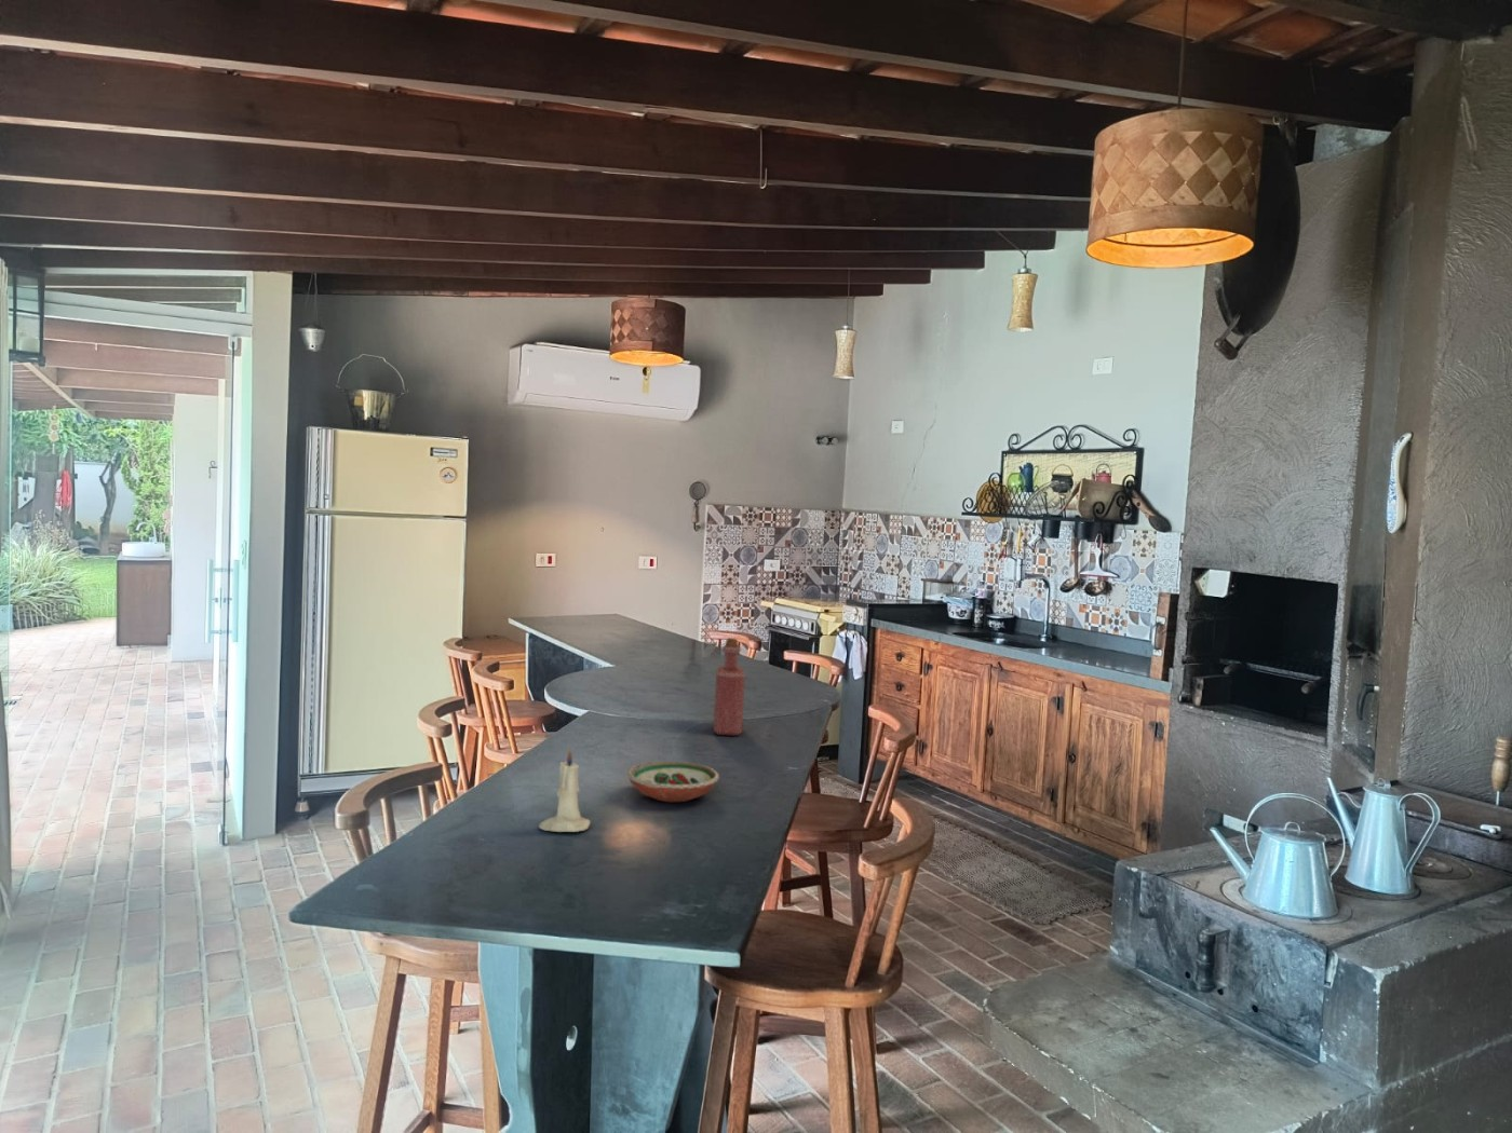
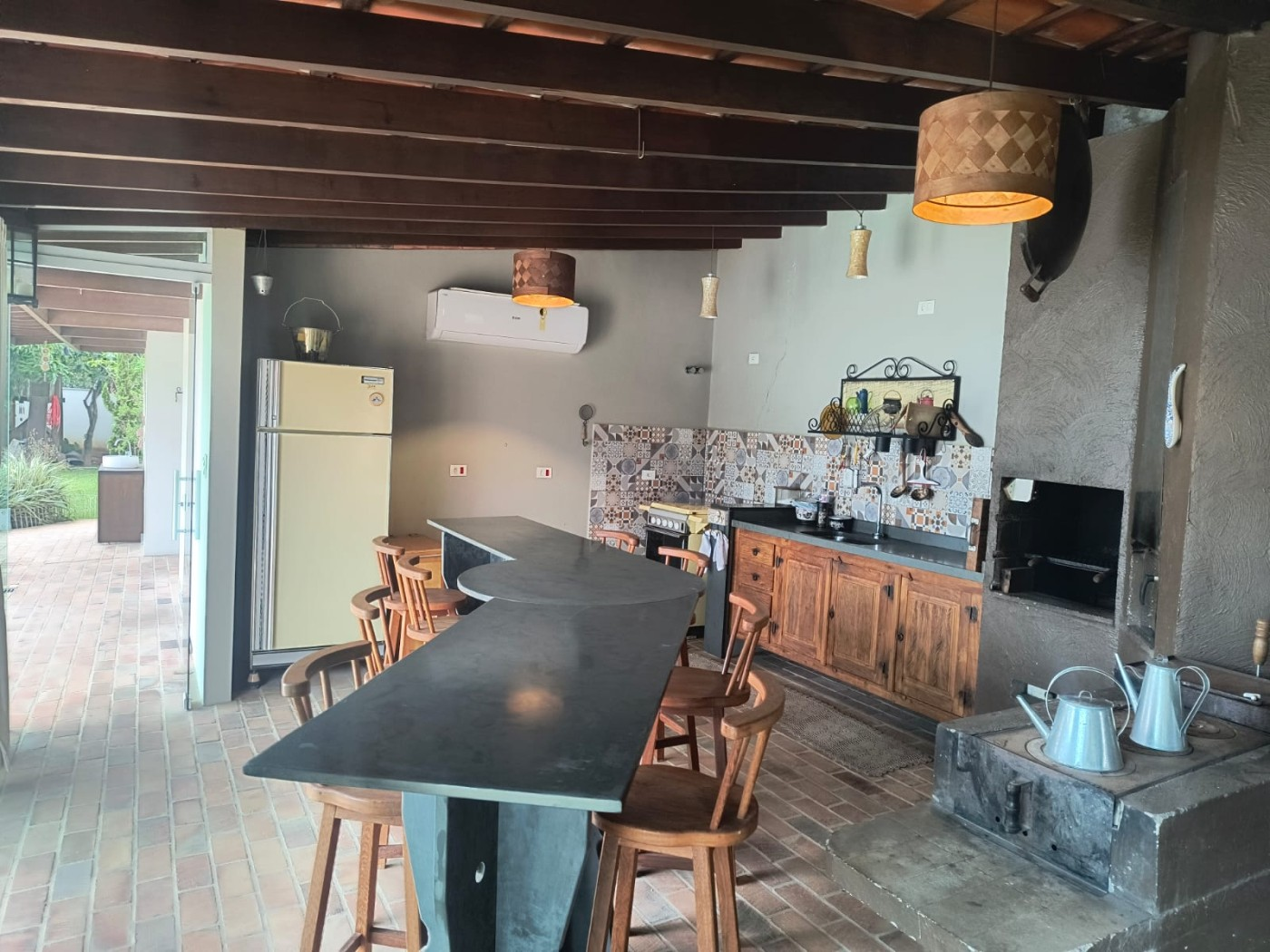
- candle (566, 787)
- decorative bowl (673, 783)
- bottle (729, 684)
